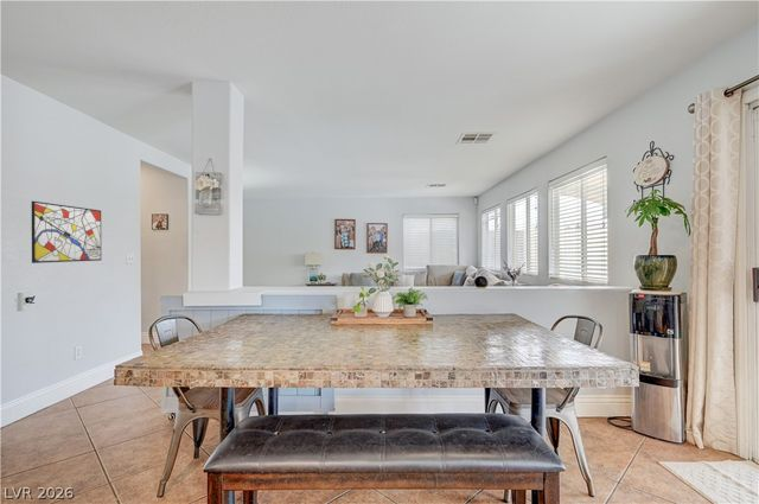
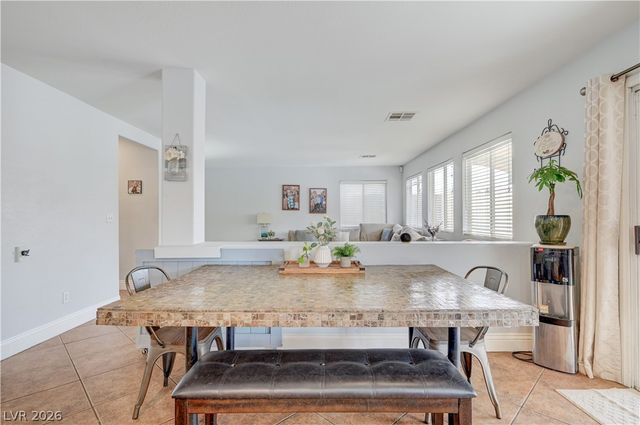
- wall art (70, 234)
